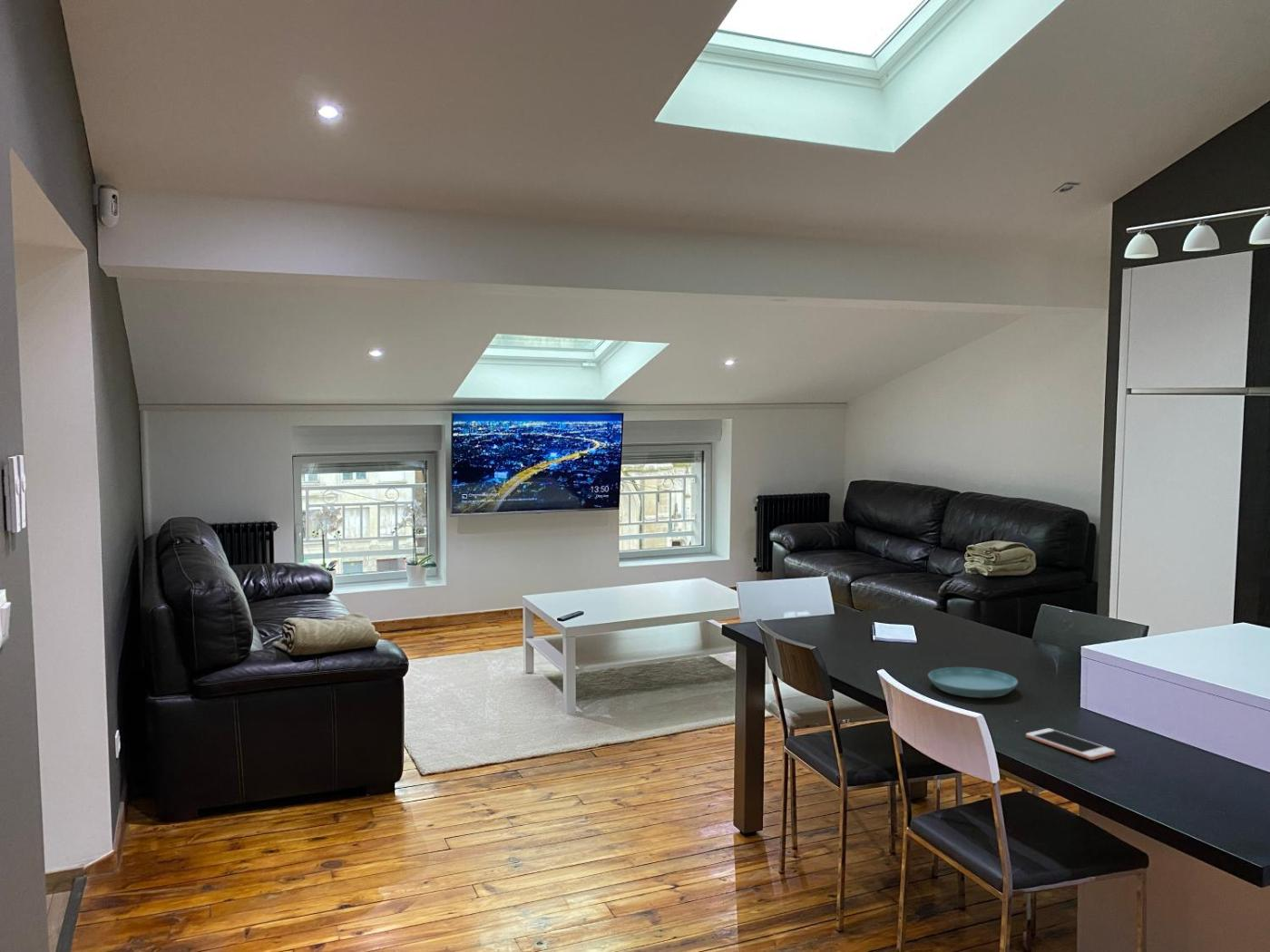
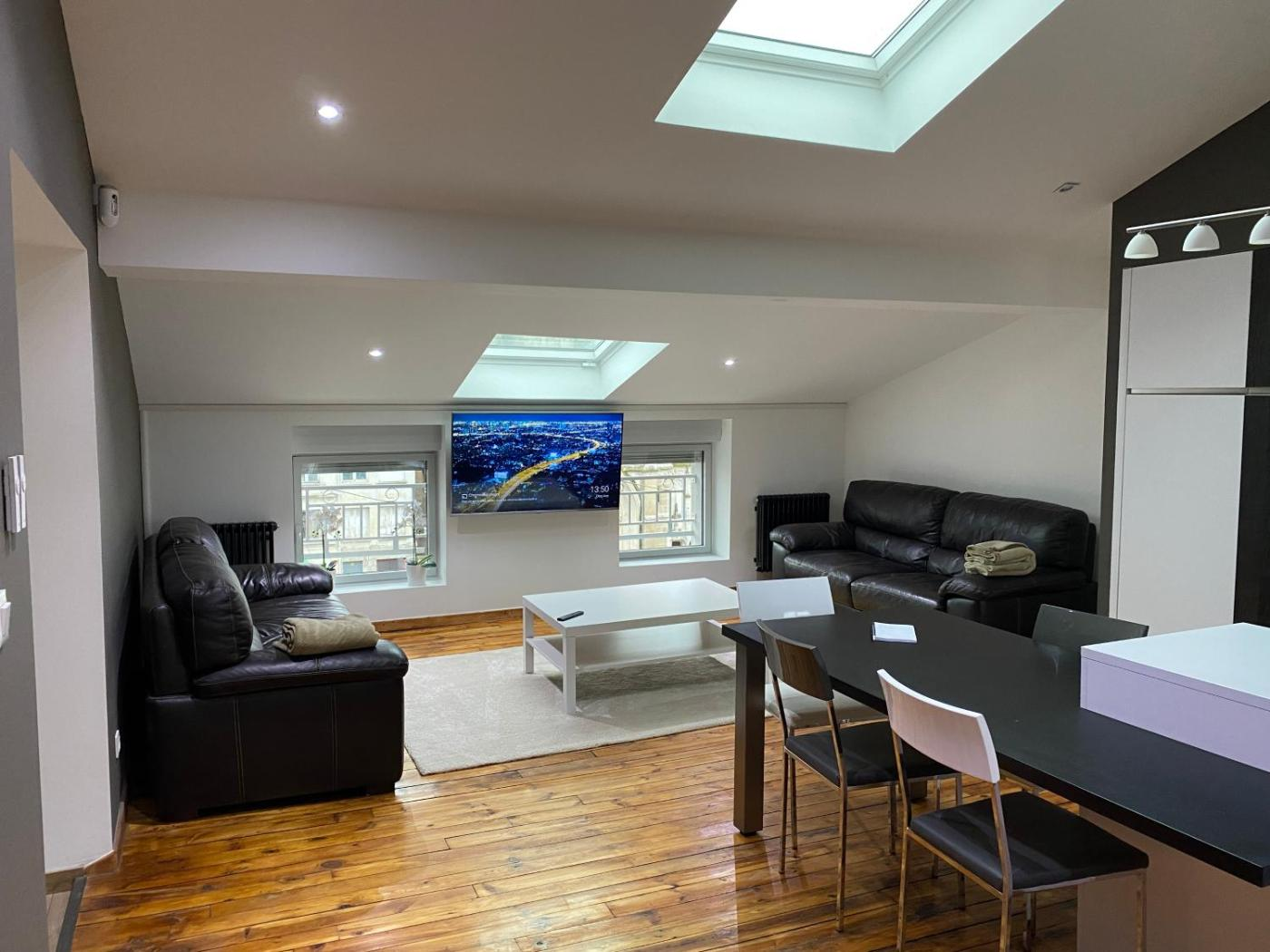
- saucer (972, 683)
- cell phone (1069, 743)
